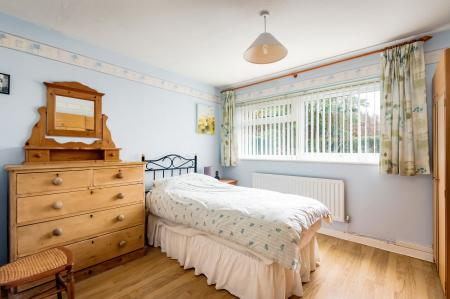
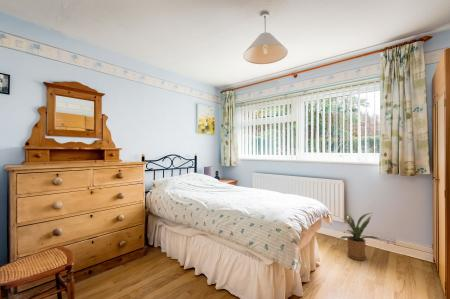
+ house plant (355, 233)
